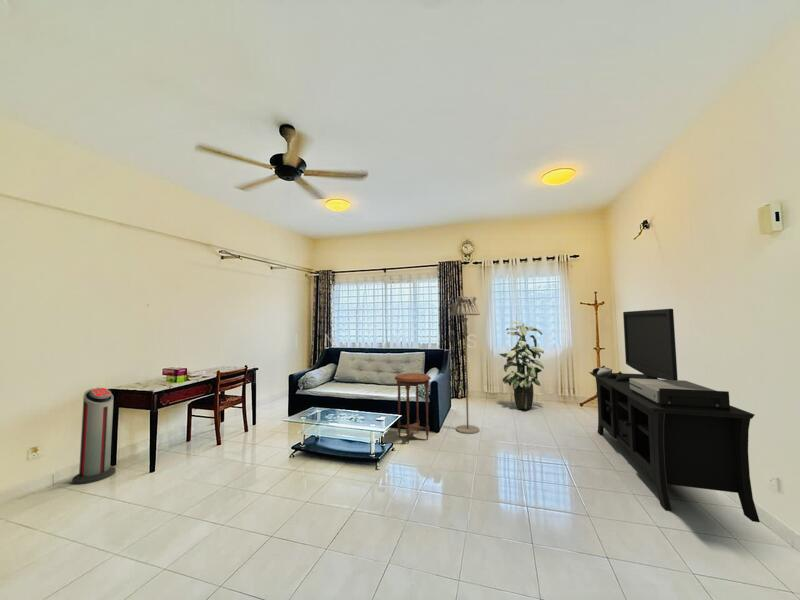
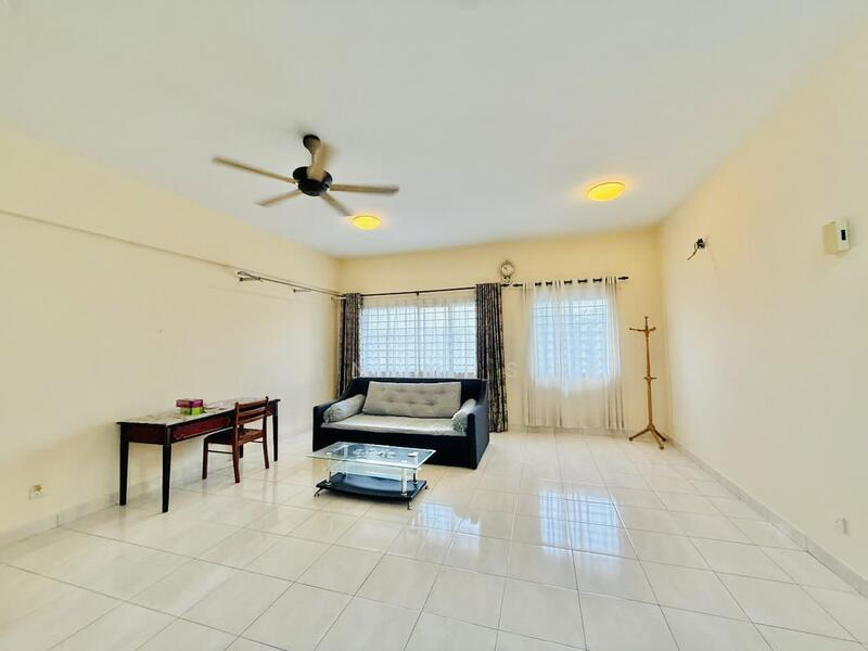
- air purifier (96, 431)
- indoor plant (521, 364)
- floor lamp (466, 362)
- side table (416, 406)
- media console (647, 386)
